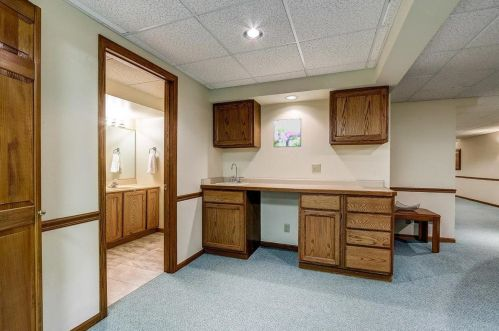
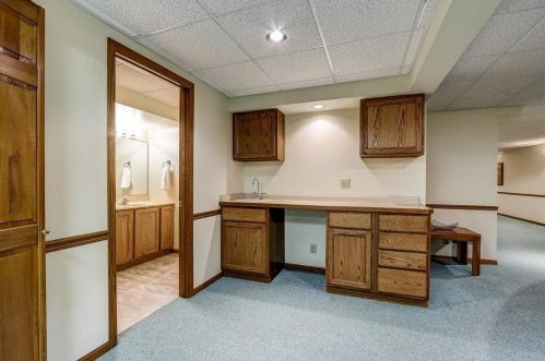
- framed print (287, 133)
